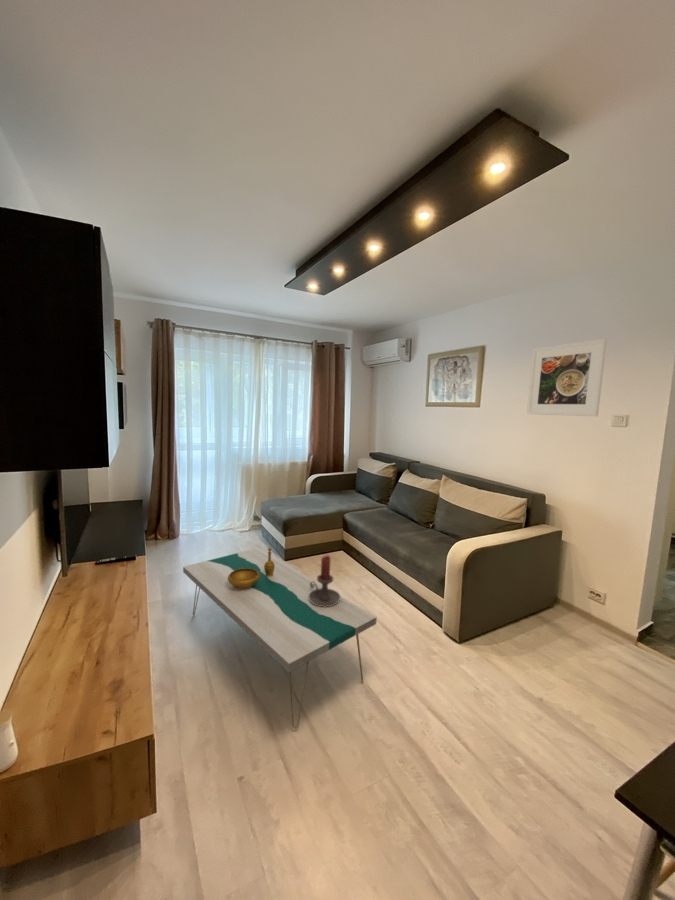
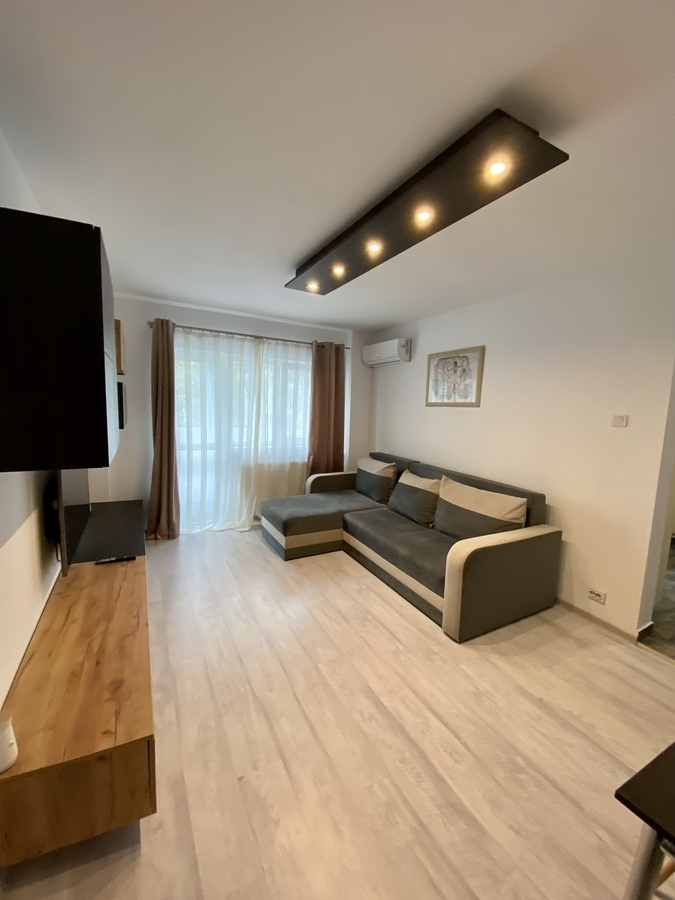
- decorative bowl (253, 569)
- coffee table (268, 617)
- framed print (563, 380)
- candle holder (322, 576)
